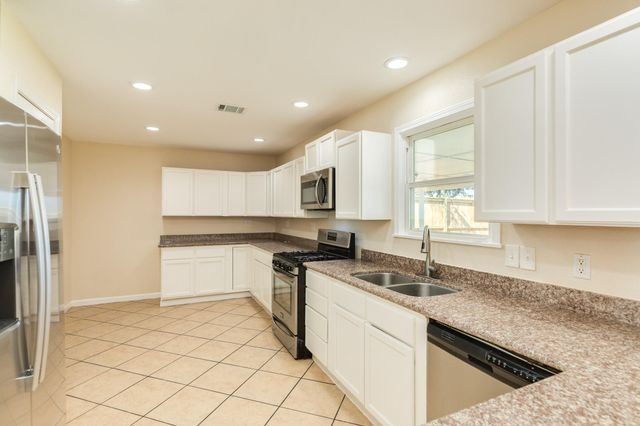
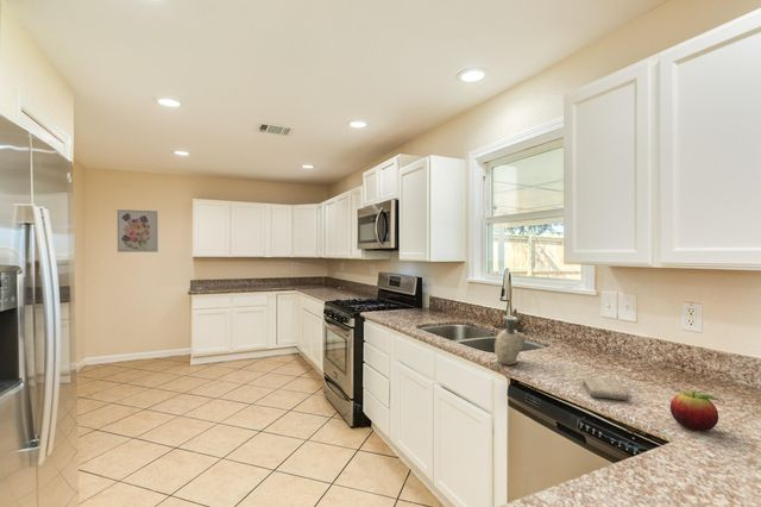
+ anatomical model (509, 339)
+ washcloth (603, 386)
+ fruit (693, 409)
+ wall art (138, 231)
